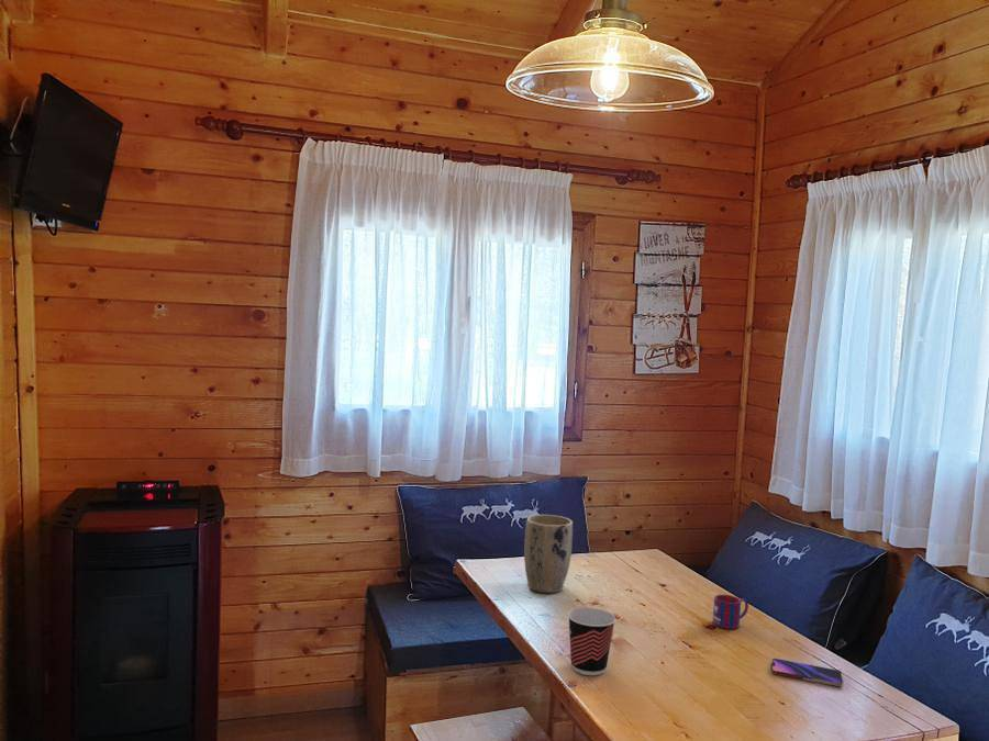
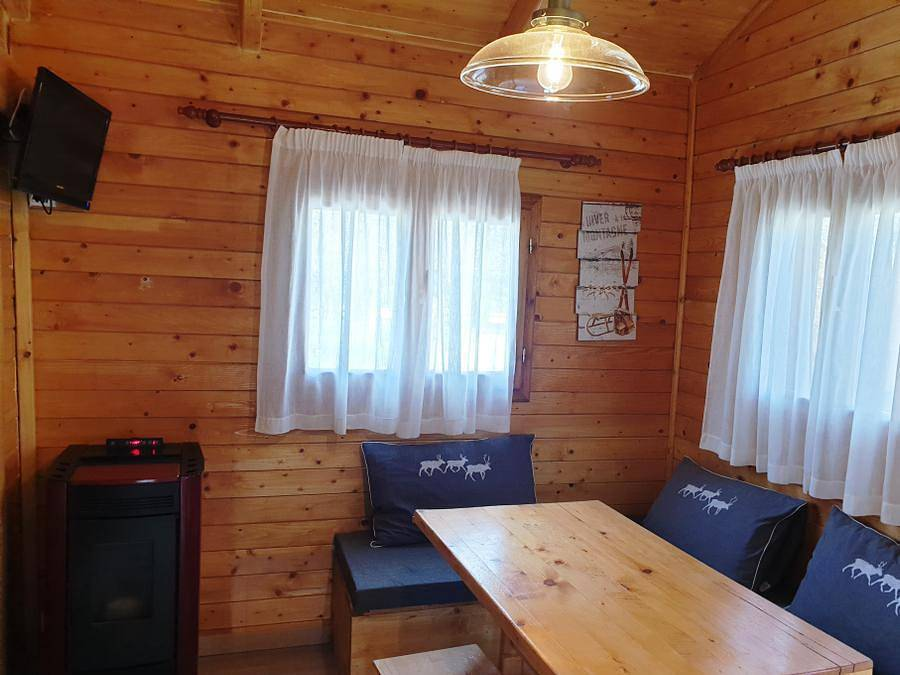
- smartphone (805, 672)
- plant pot (547, 553)
- mug (732, 610)
- cup (590, 642)
